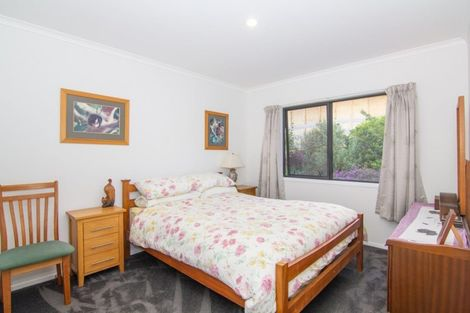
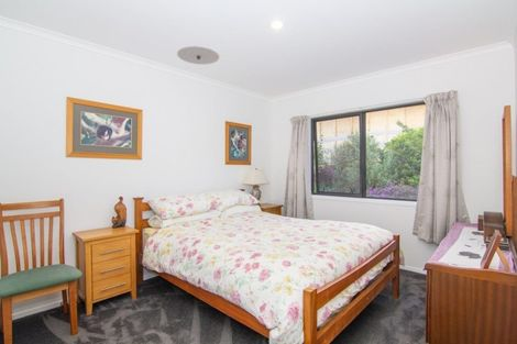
+ ceiling light (198, 55)
